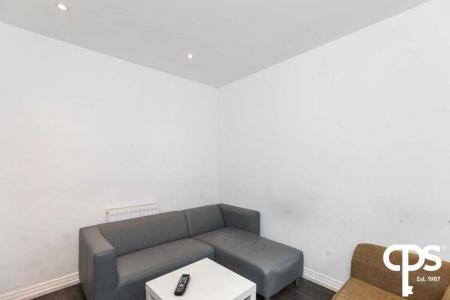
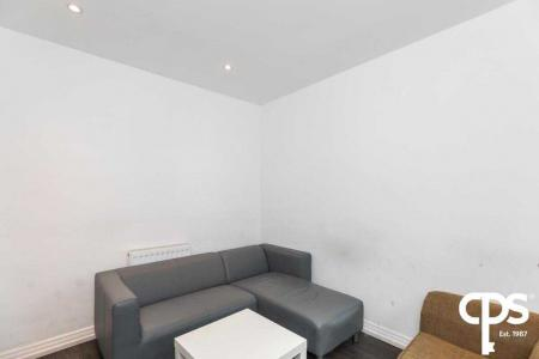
- remote control (182, 284)
